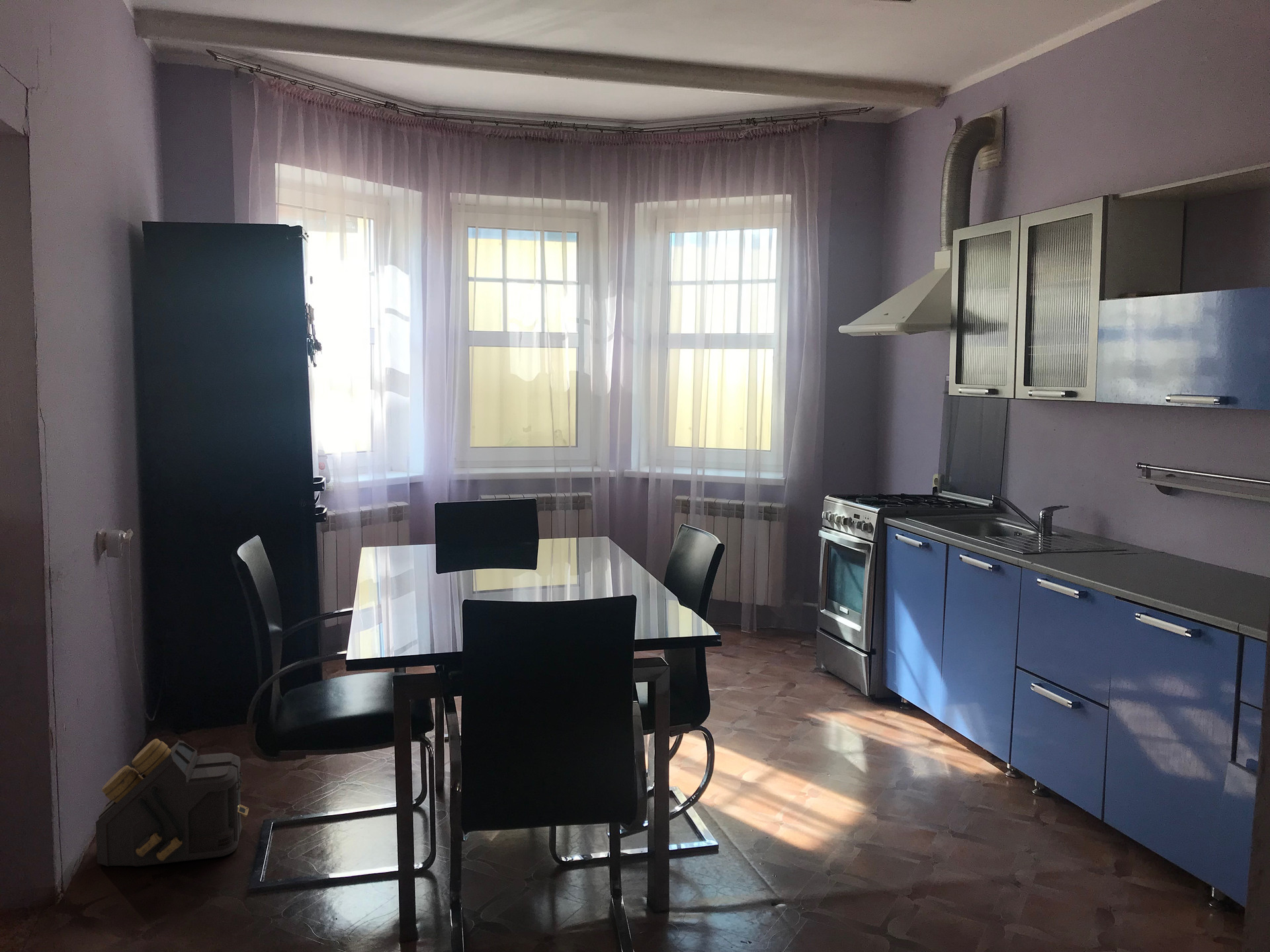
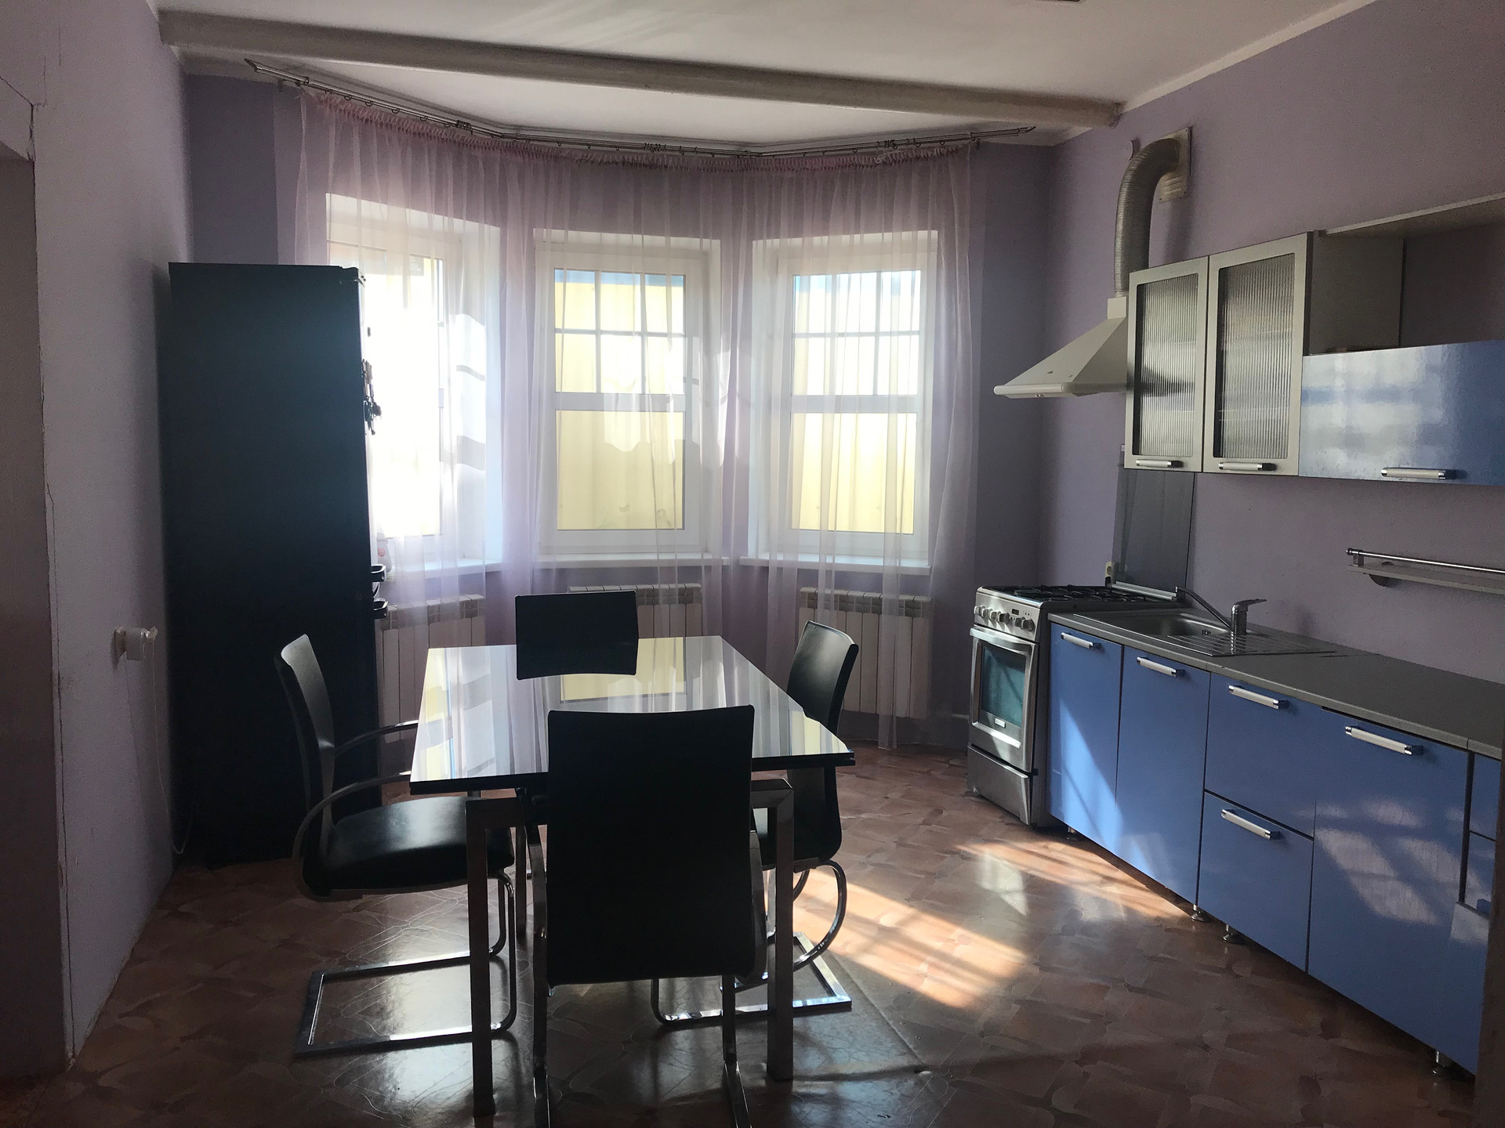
- backpack (175, 792)
